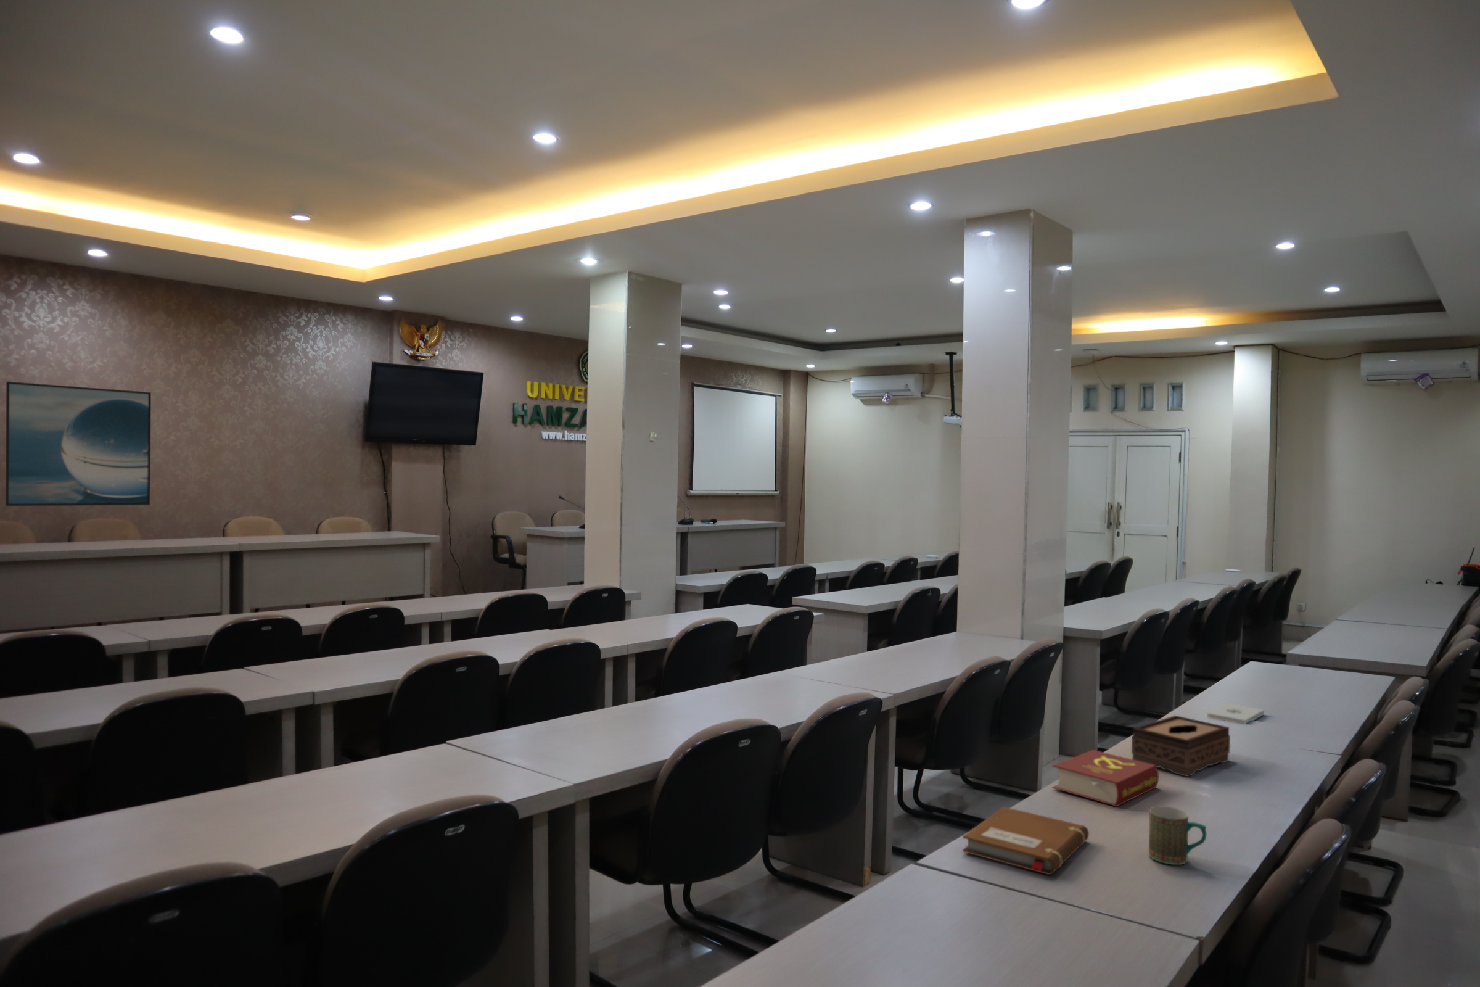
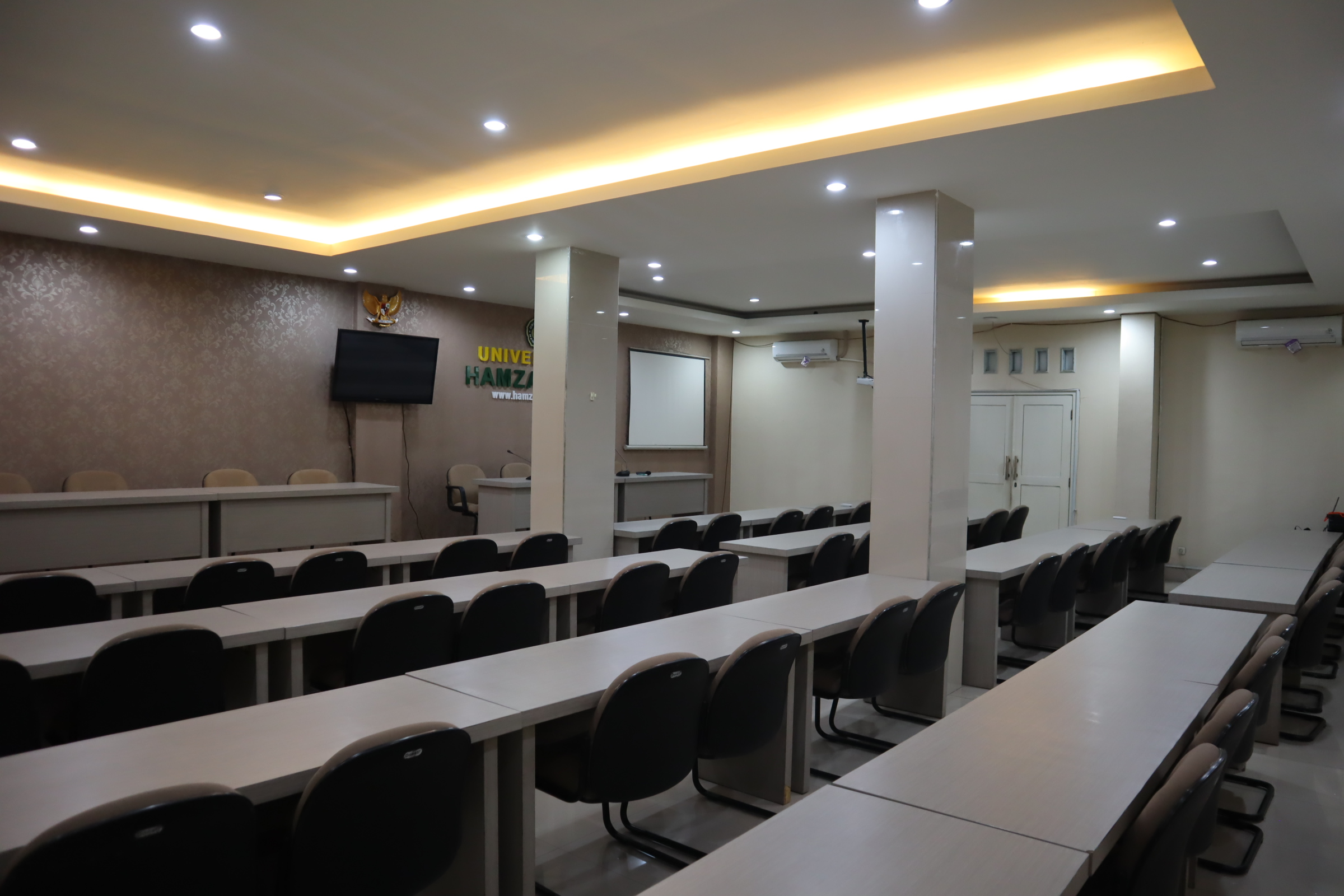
- mug (1177, 837)
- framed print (81, 446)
- tissue box (1180, 744)
- notepad (1234, 713)
- notebook (1025, 839)
- book (1104, 777)
